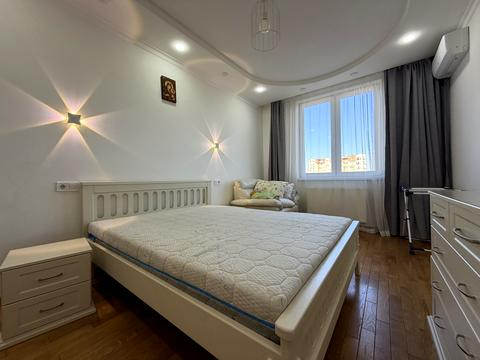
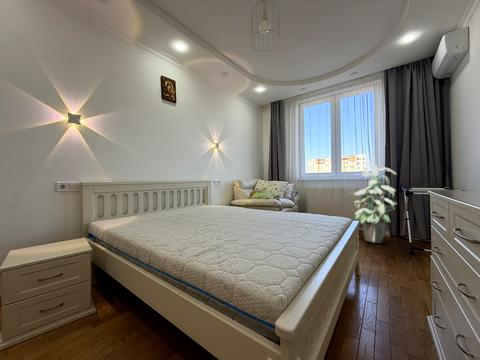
+ indoor plant (371, 201)
